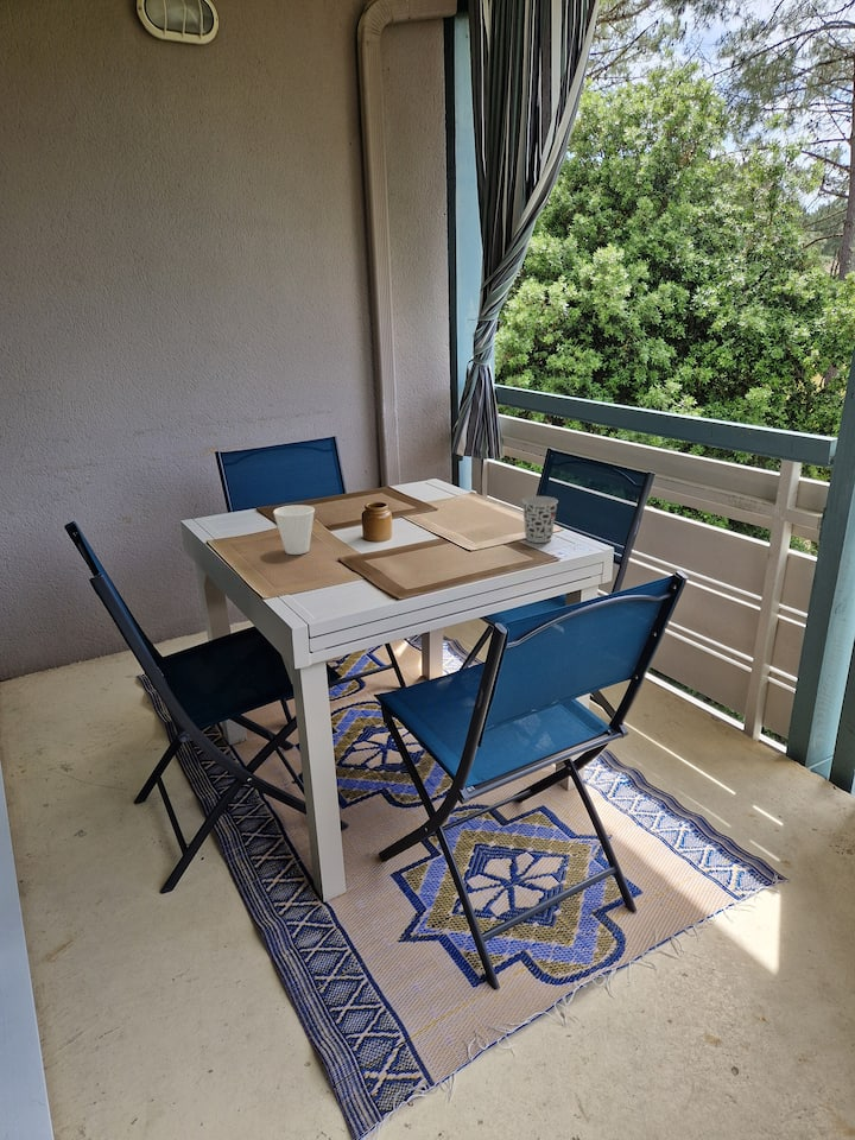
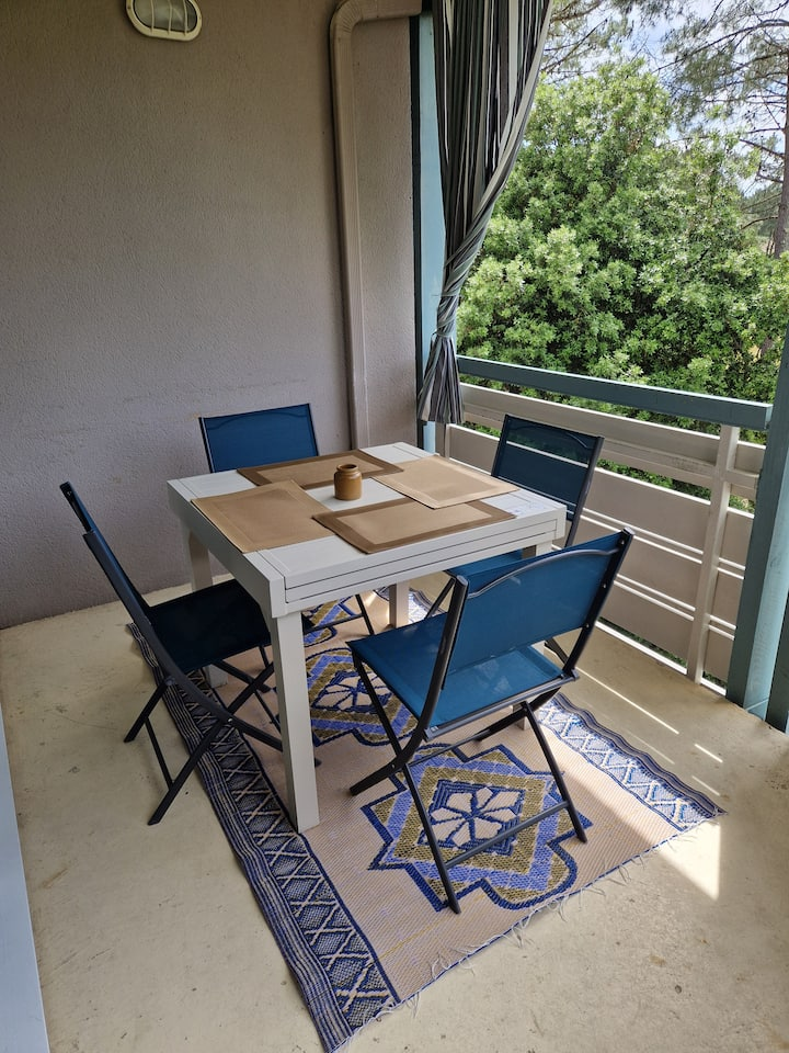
- cup (539, 519)
- cup (296, 530)
